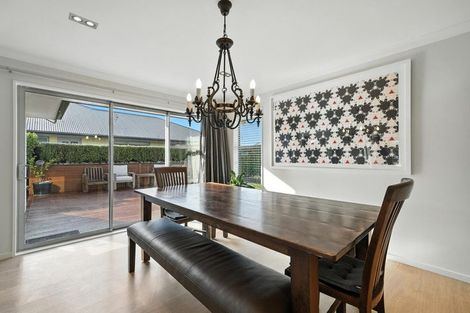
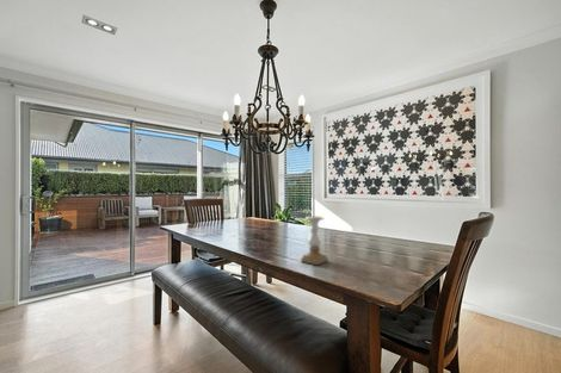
+ candle holder (314, 238)
